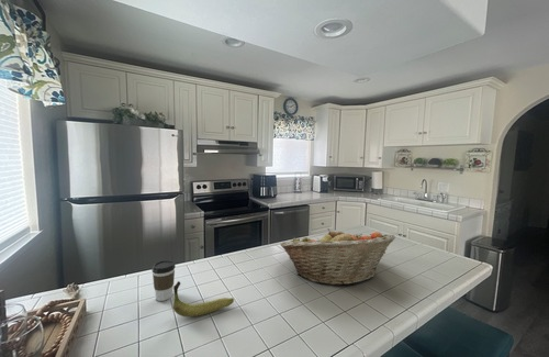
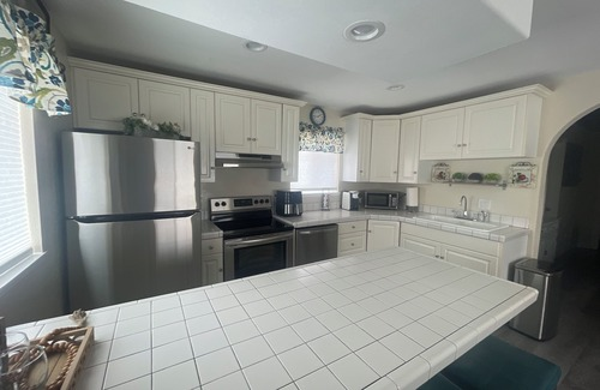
- coffee cup (164, 280)
- banana (205, 302)
- fruit basket (336, 249)
